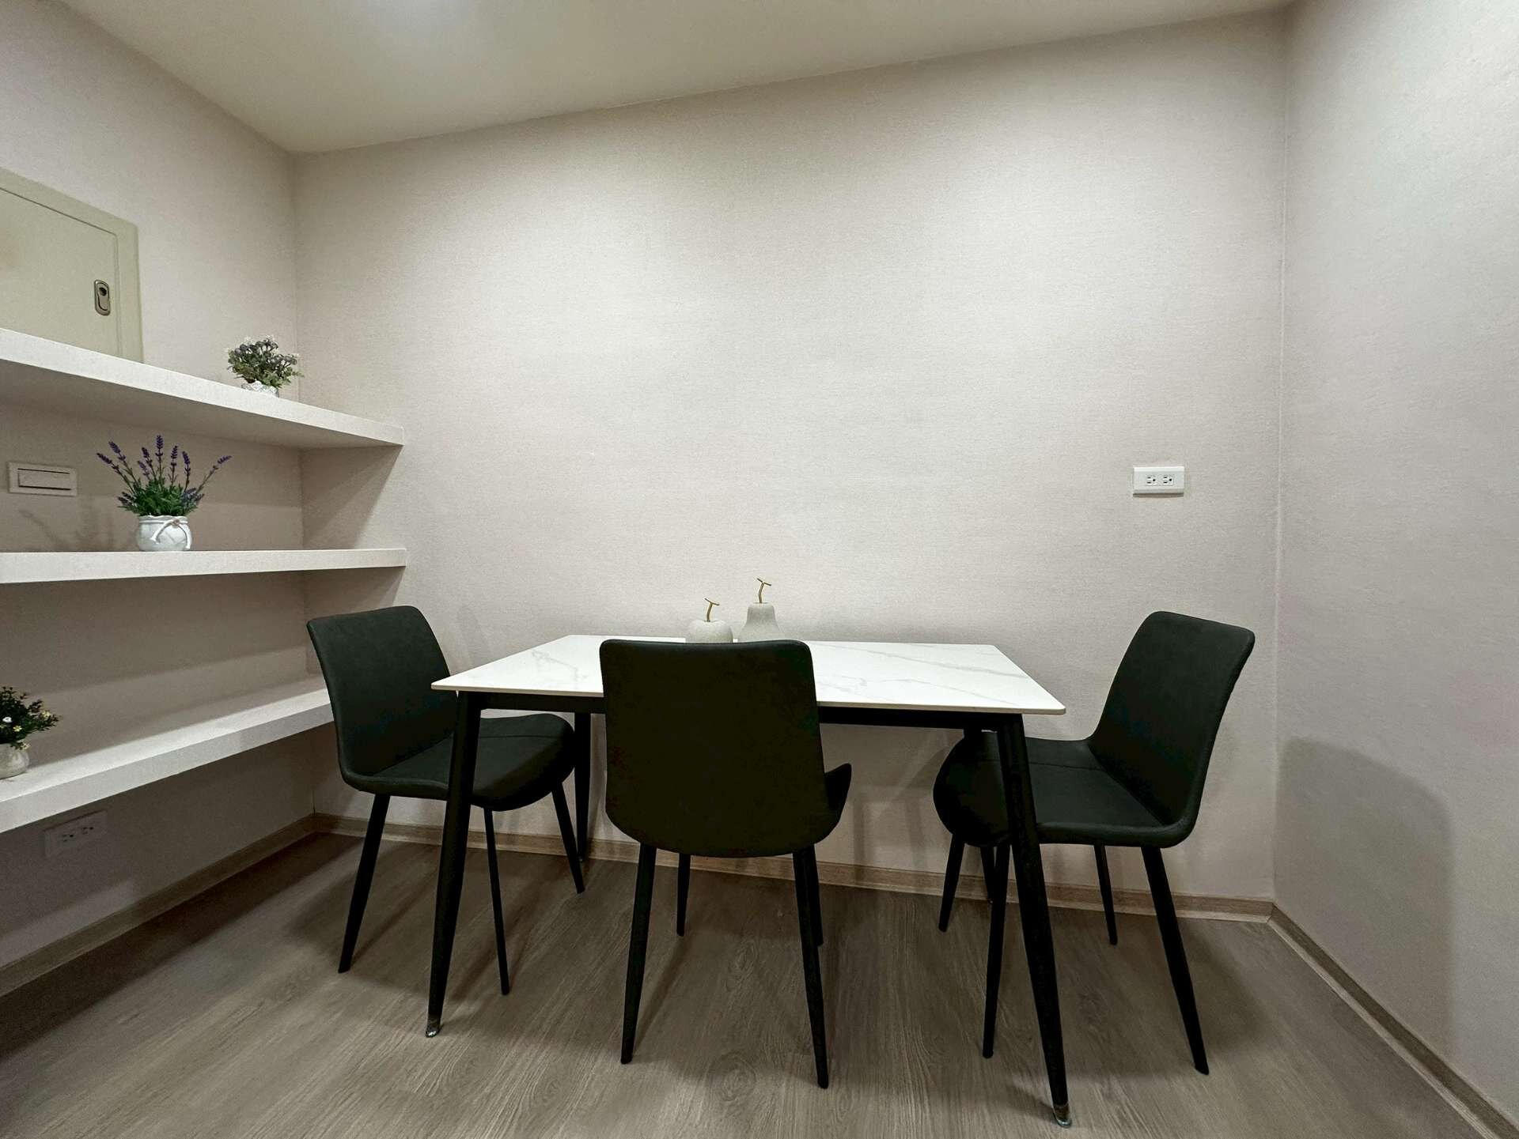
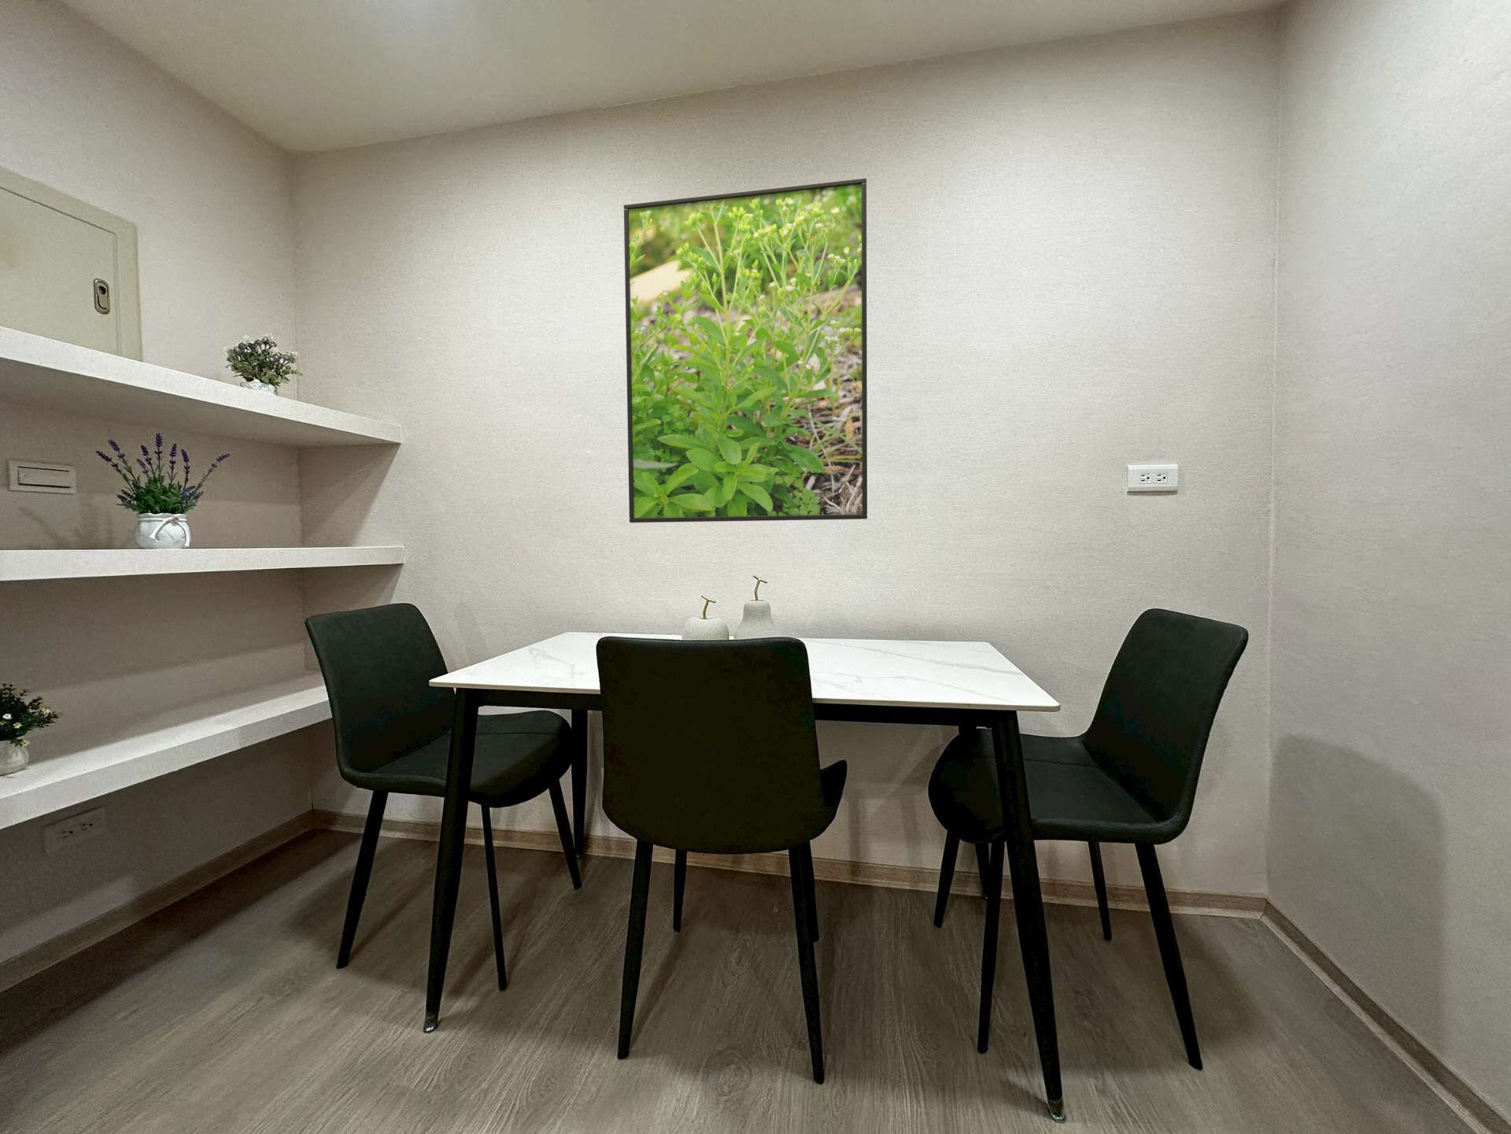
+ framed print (743, 359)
